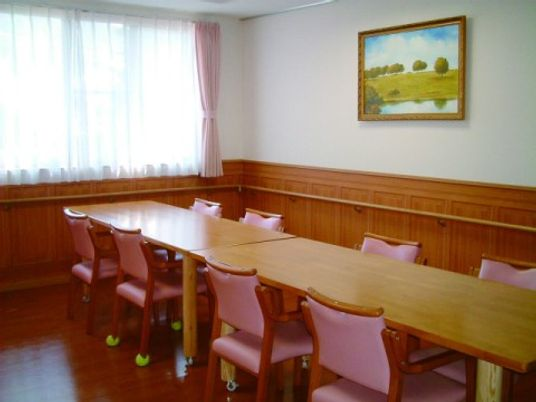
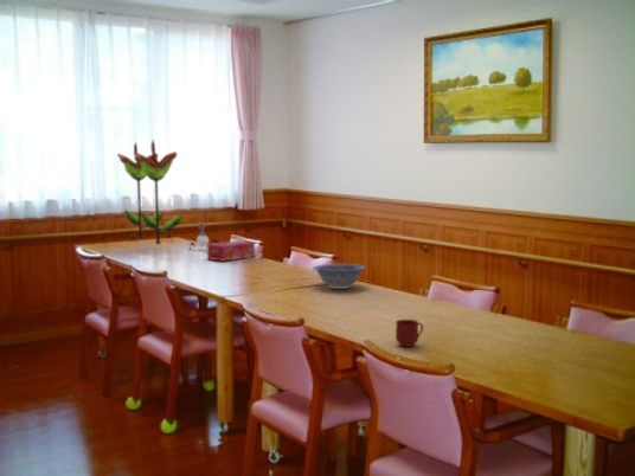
+ mug (410, 333)
+ tissue box (231, 250)
+ decorative bowl (339, 277)
+ flower (156, 194)
